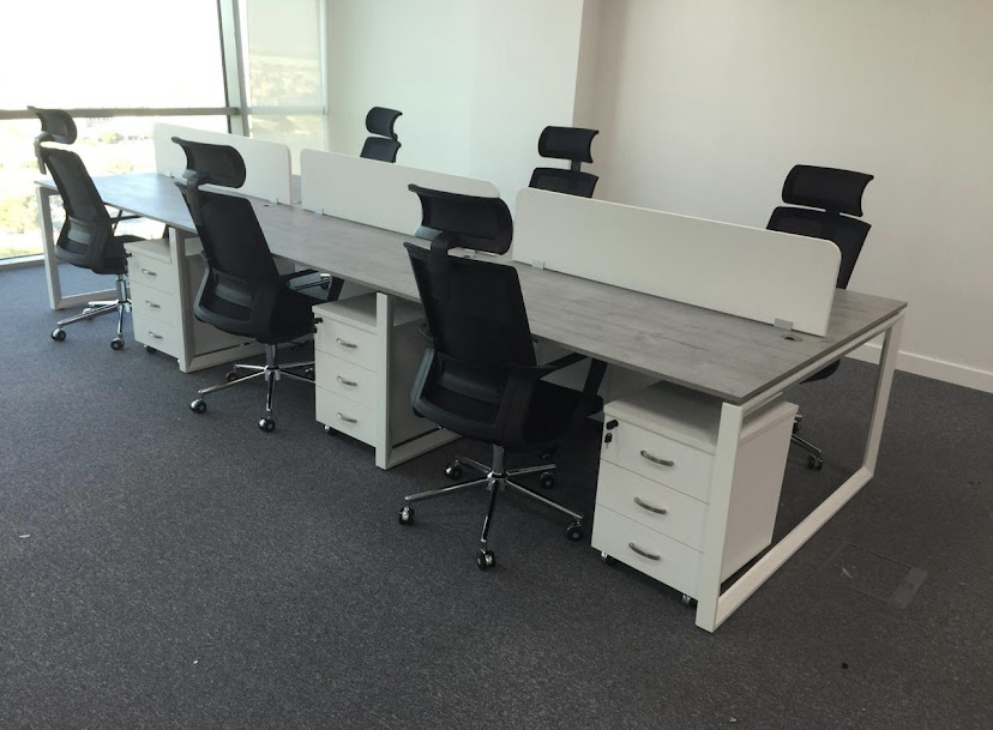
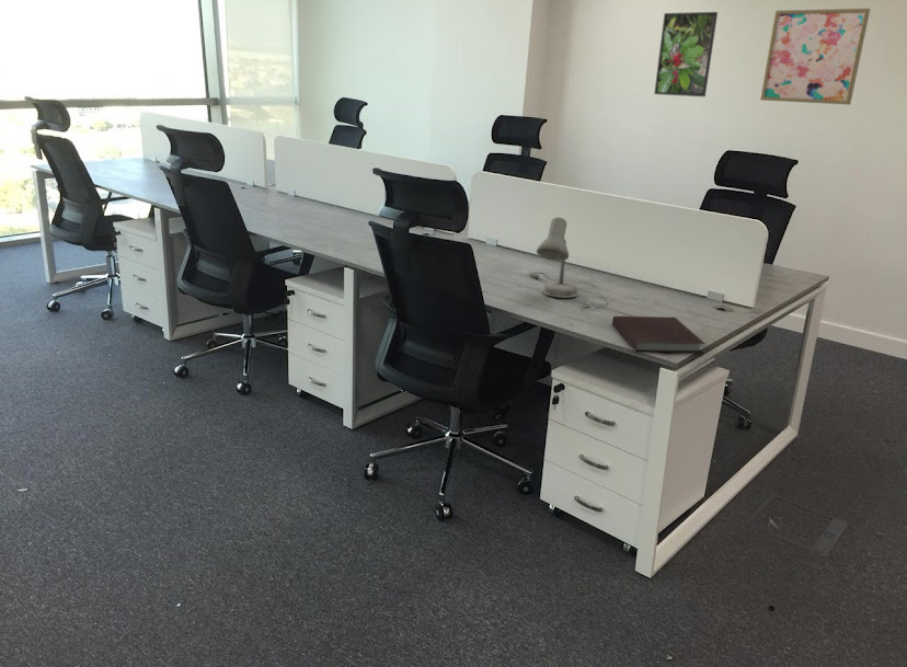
+ notebook (656, 333)
+ wall art (812, 57)
+ desk lamp (561, 252)
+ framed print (685, 55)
